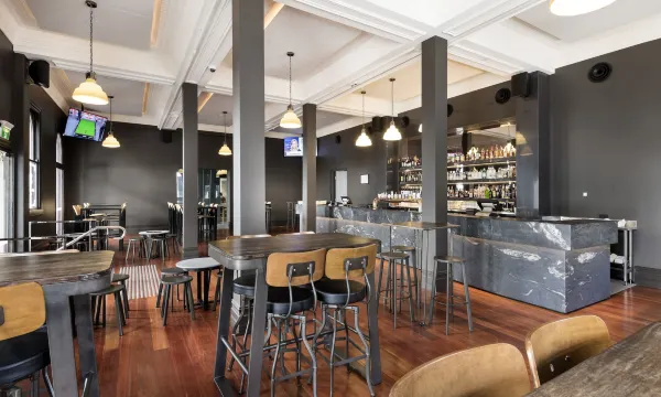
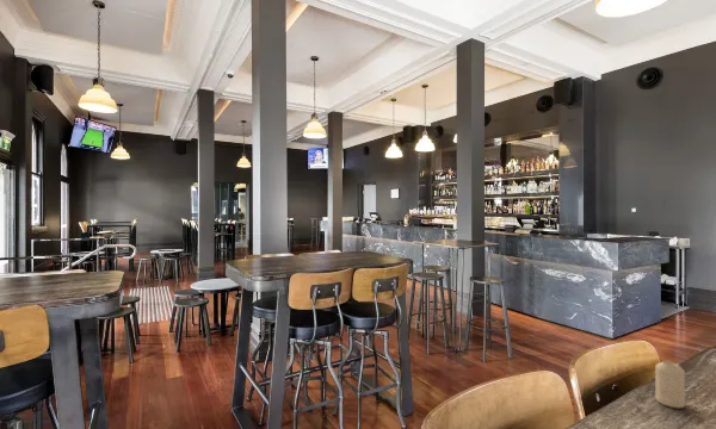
+ candle (669, 383)
